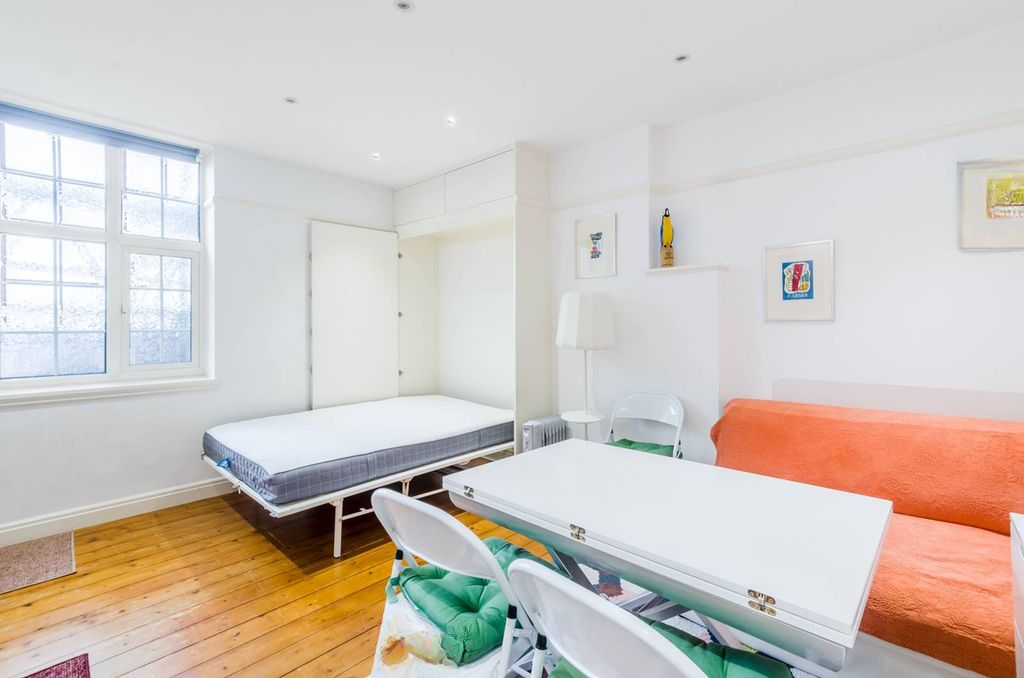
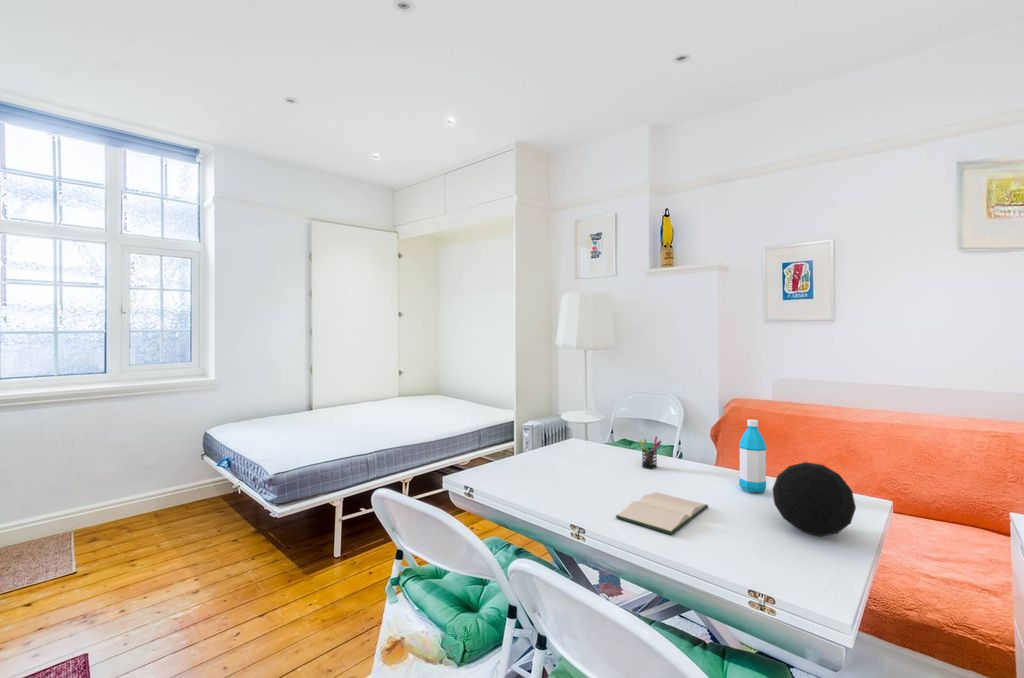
+ decorative orb (812, 498)
+ pen holder (649, 451)
+ hardback book (663, 508)
+ water bottle (752, 455)
